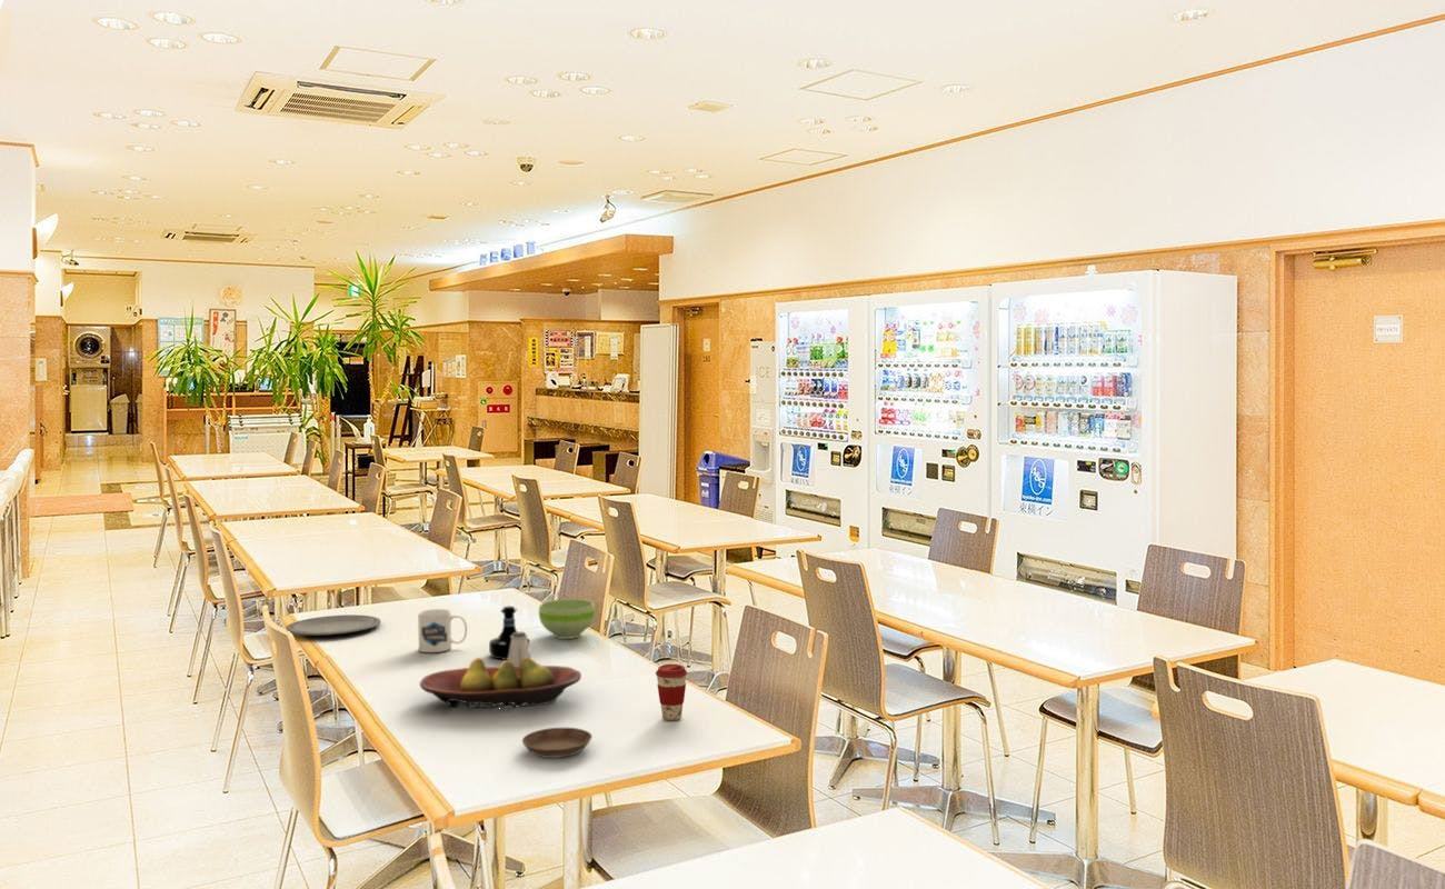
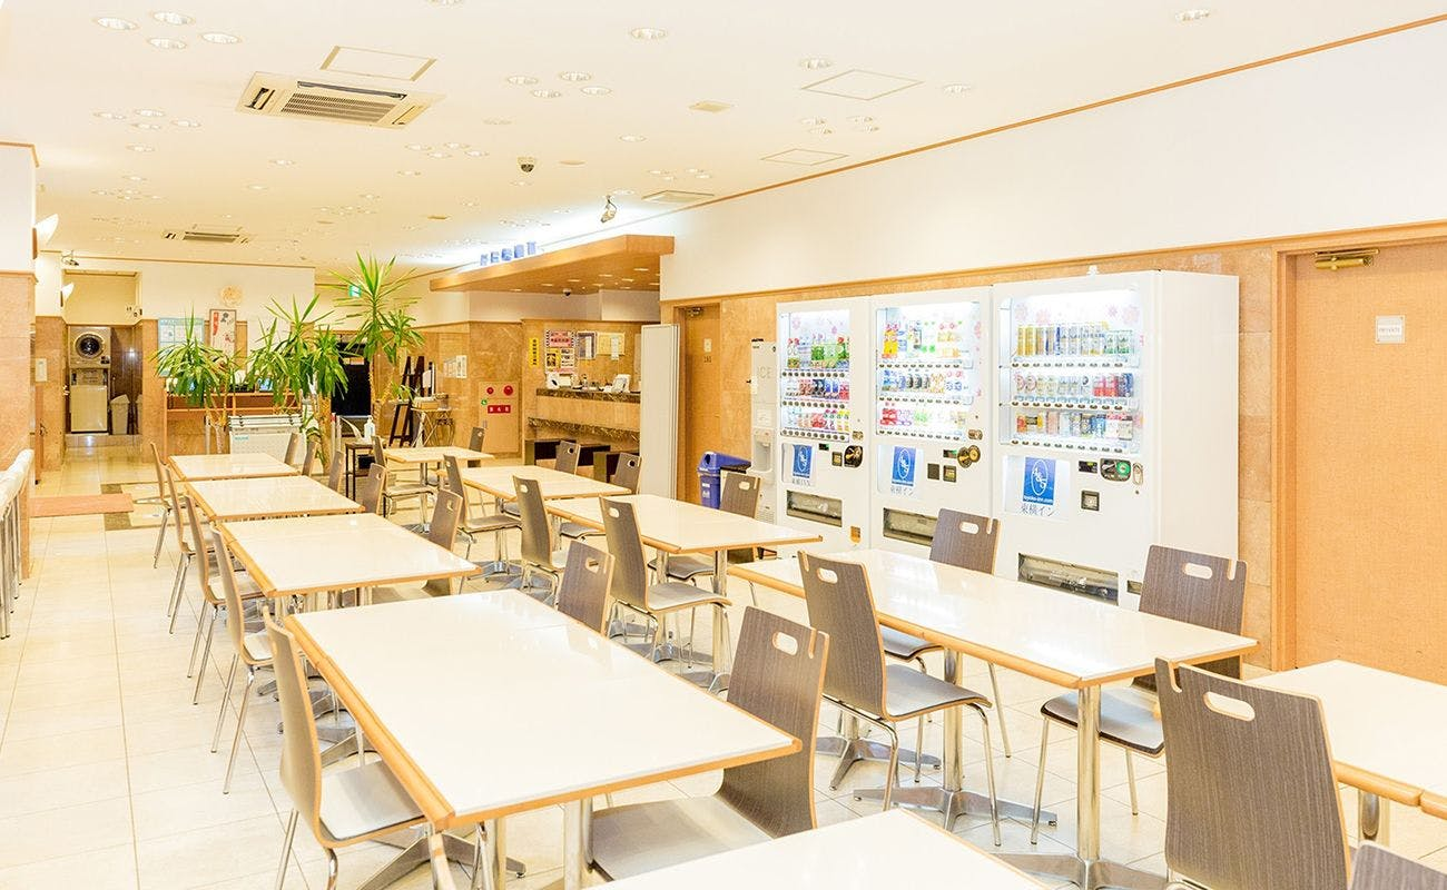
- coffee cup (671, 691)
- mug (440, 630)
- bowl (567, 619)
- saltshaker (519, 651)
- saucer (557, 743)
- plate (333, 626)
- tequila bottle (509, 630)
- fruit bowl (501, 679)
